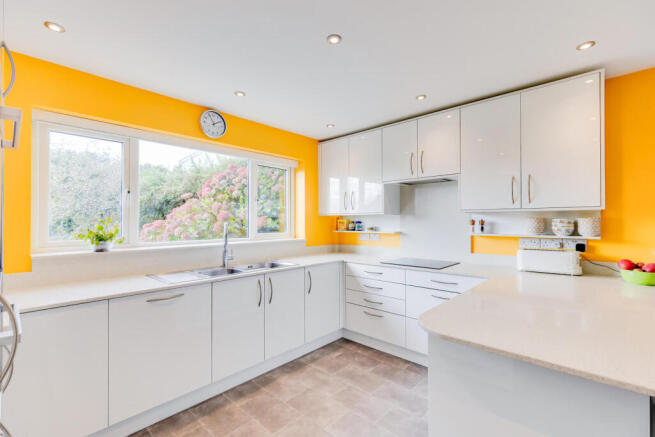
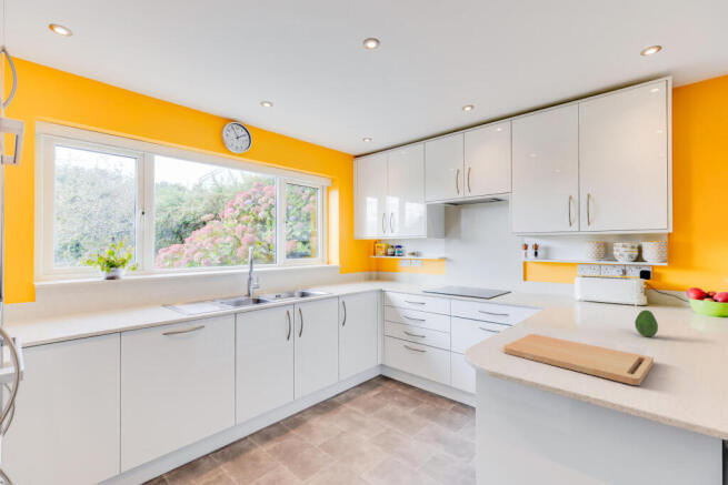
+ fruit (646, 323)
+ cutting board (574, 354)
